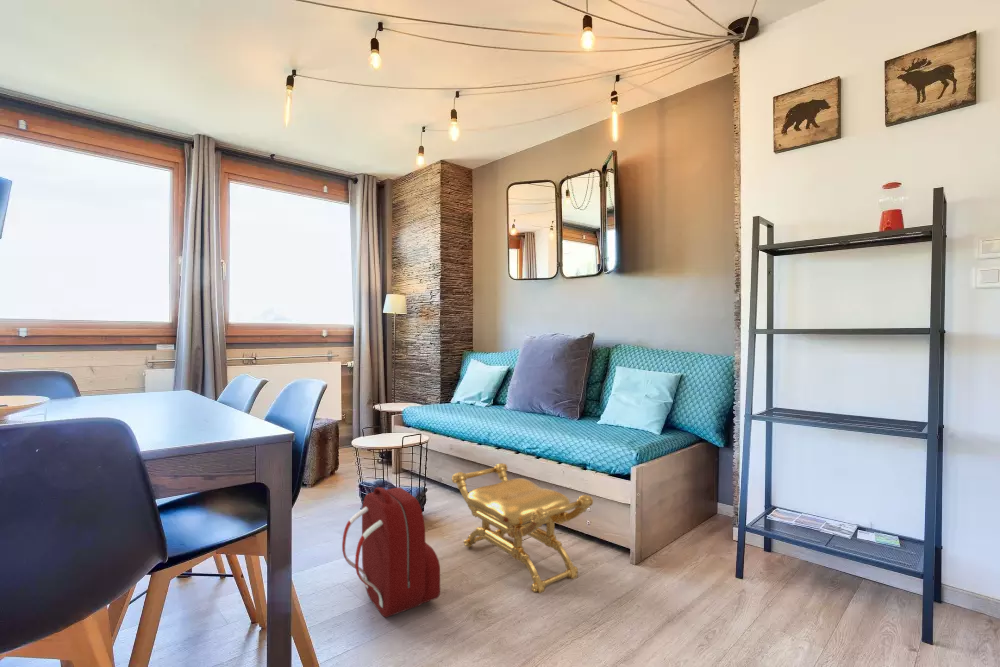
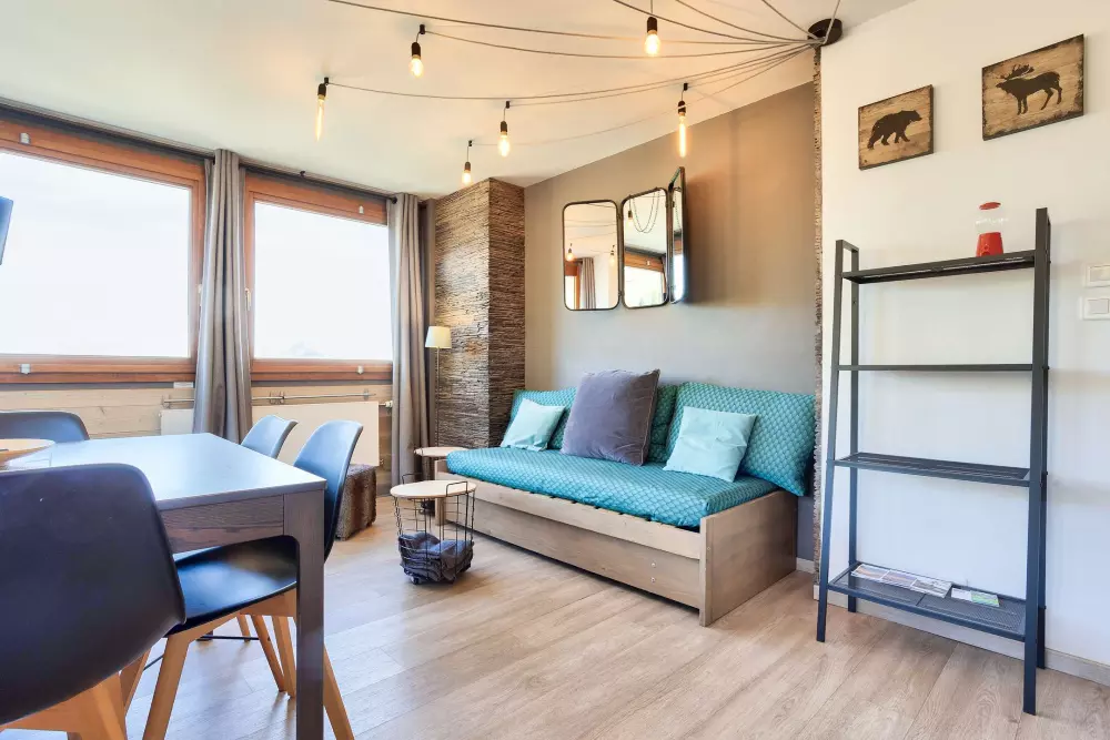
- stool (517, 521)
- backpack (388, 544)
